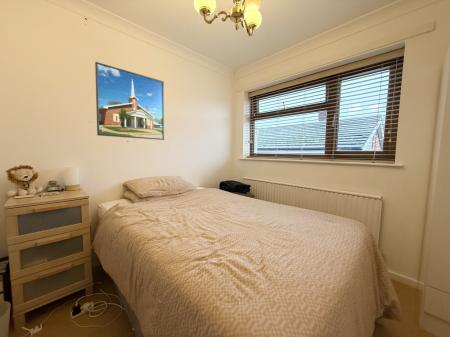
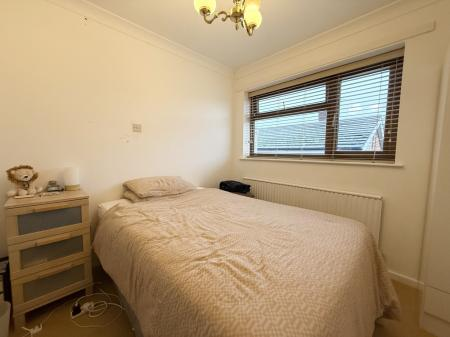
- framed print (133, 105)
